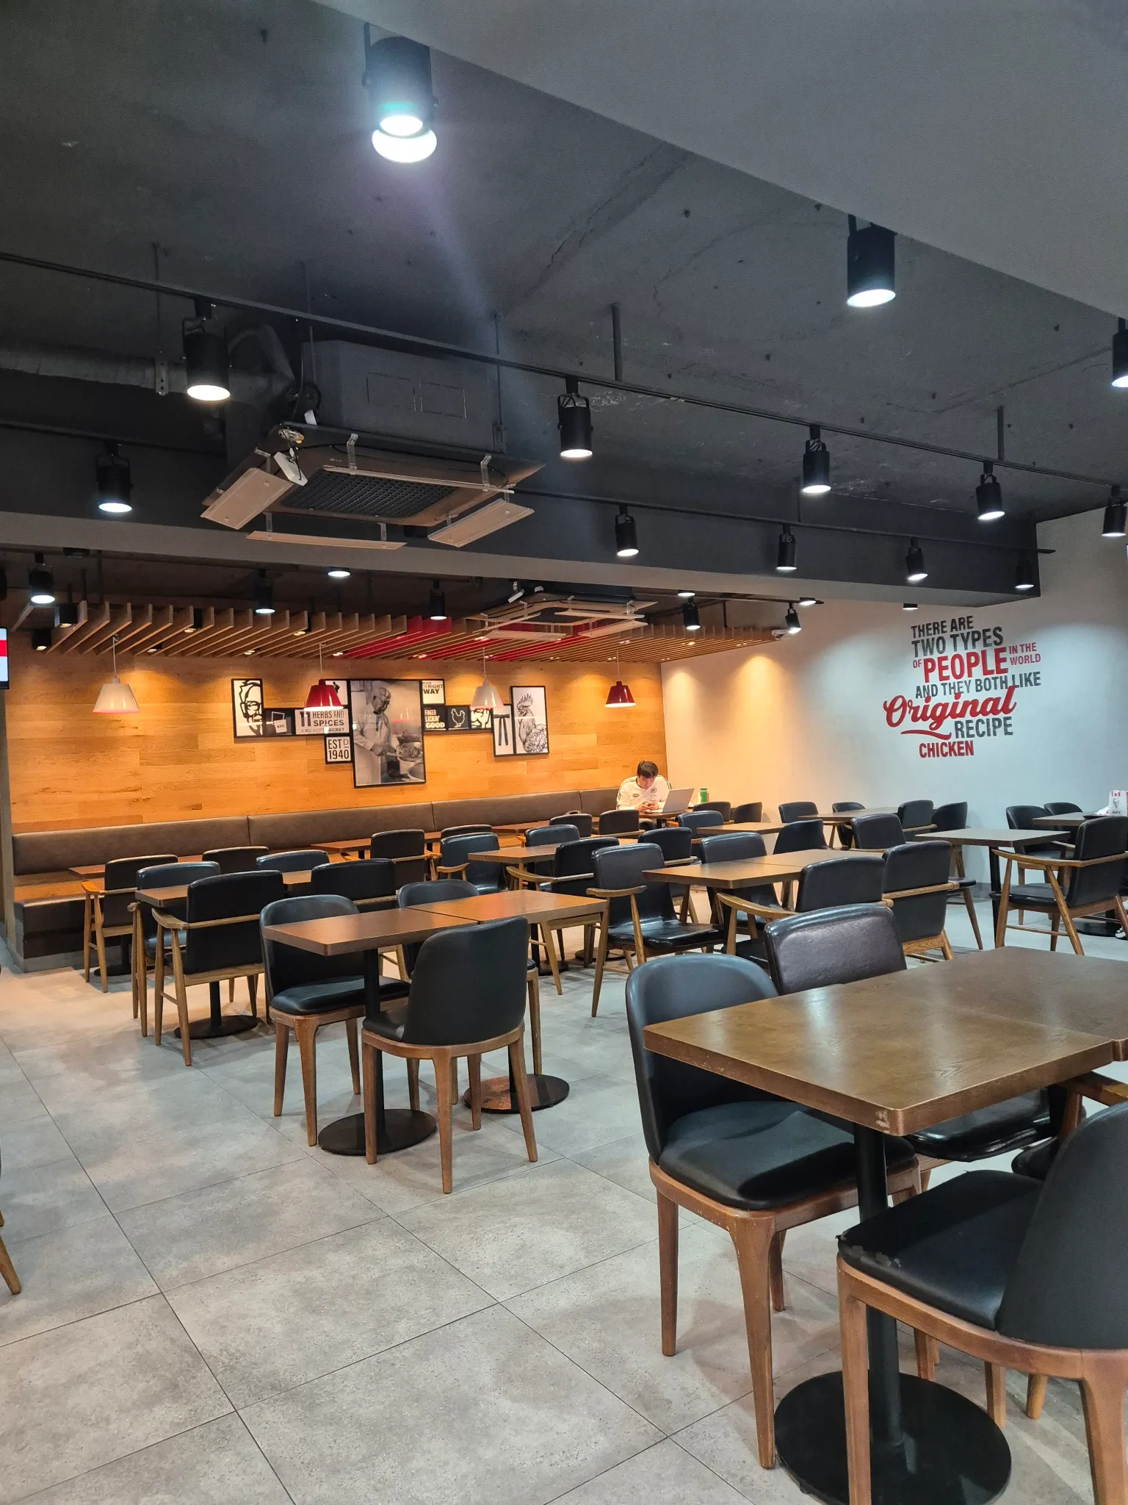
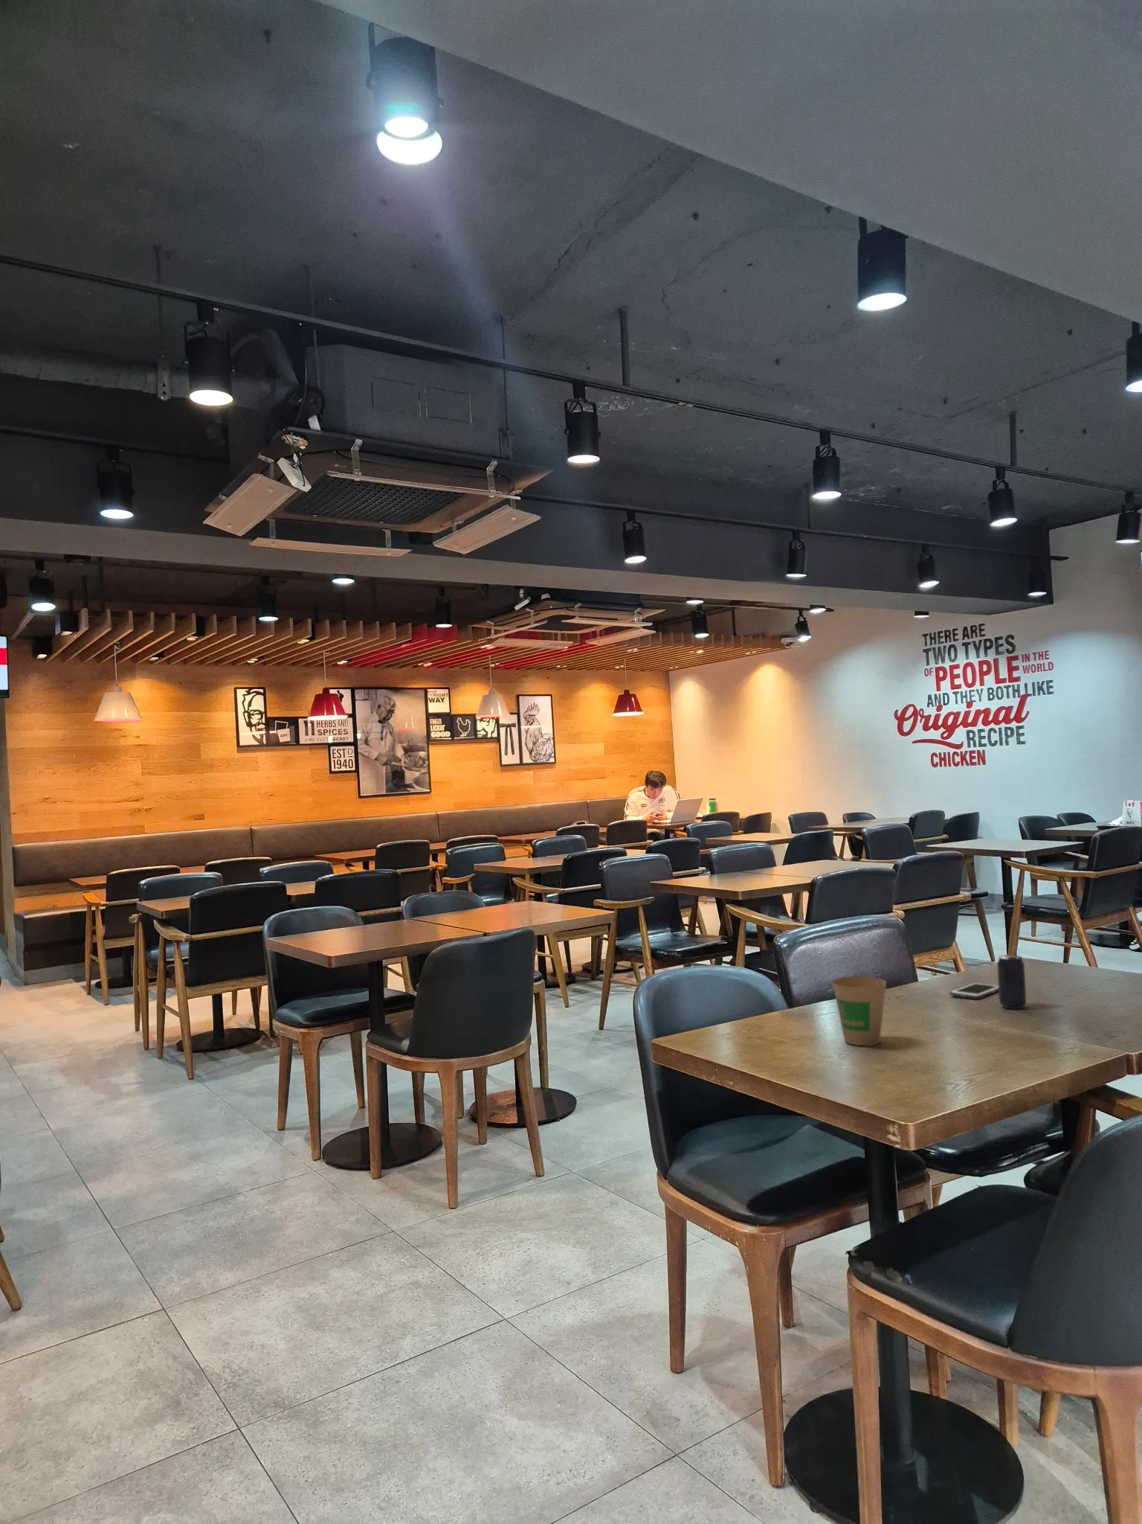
+ beverage can (1011, 982)
+ cell phone (976, 990)
+ paper cup (860, 1012)
